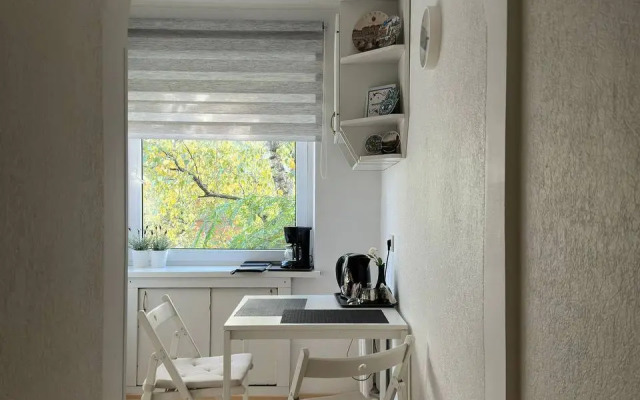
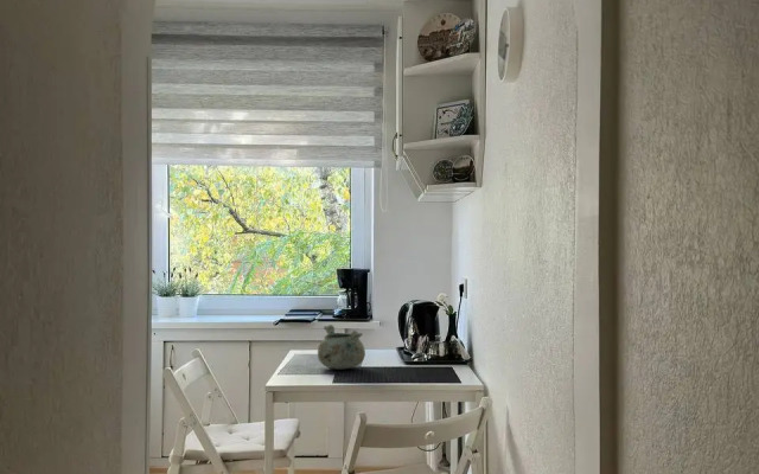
+ bowl (340, 347)
